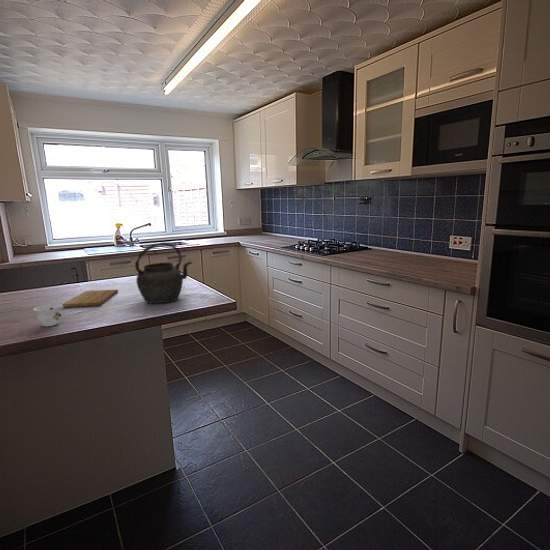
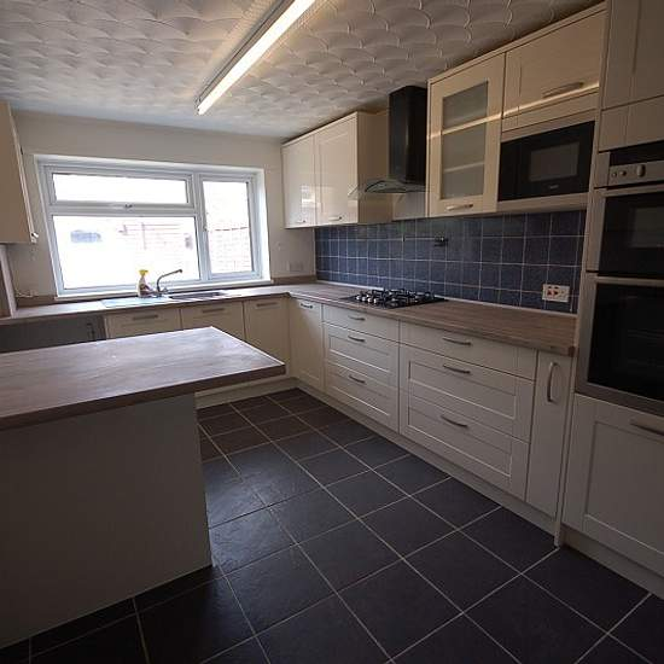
- cutting board (92, 297)
- kettle (165, 270)
- teacup (51, 314)
